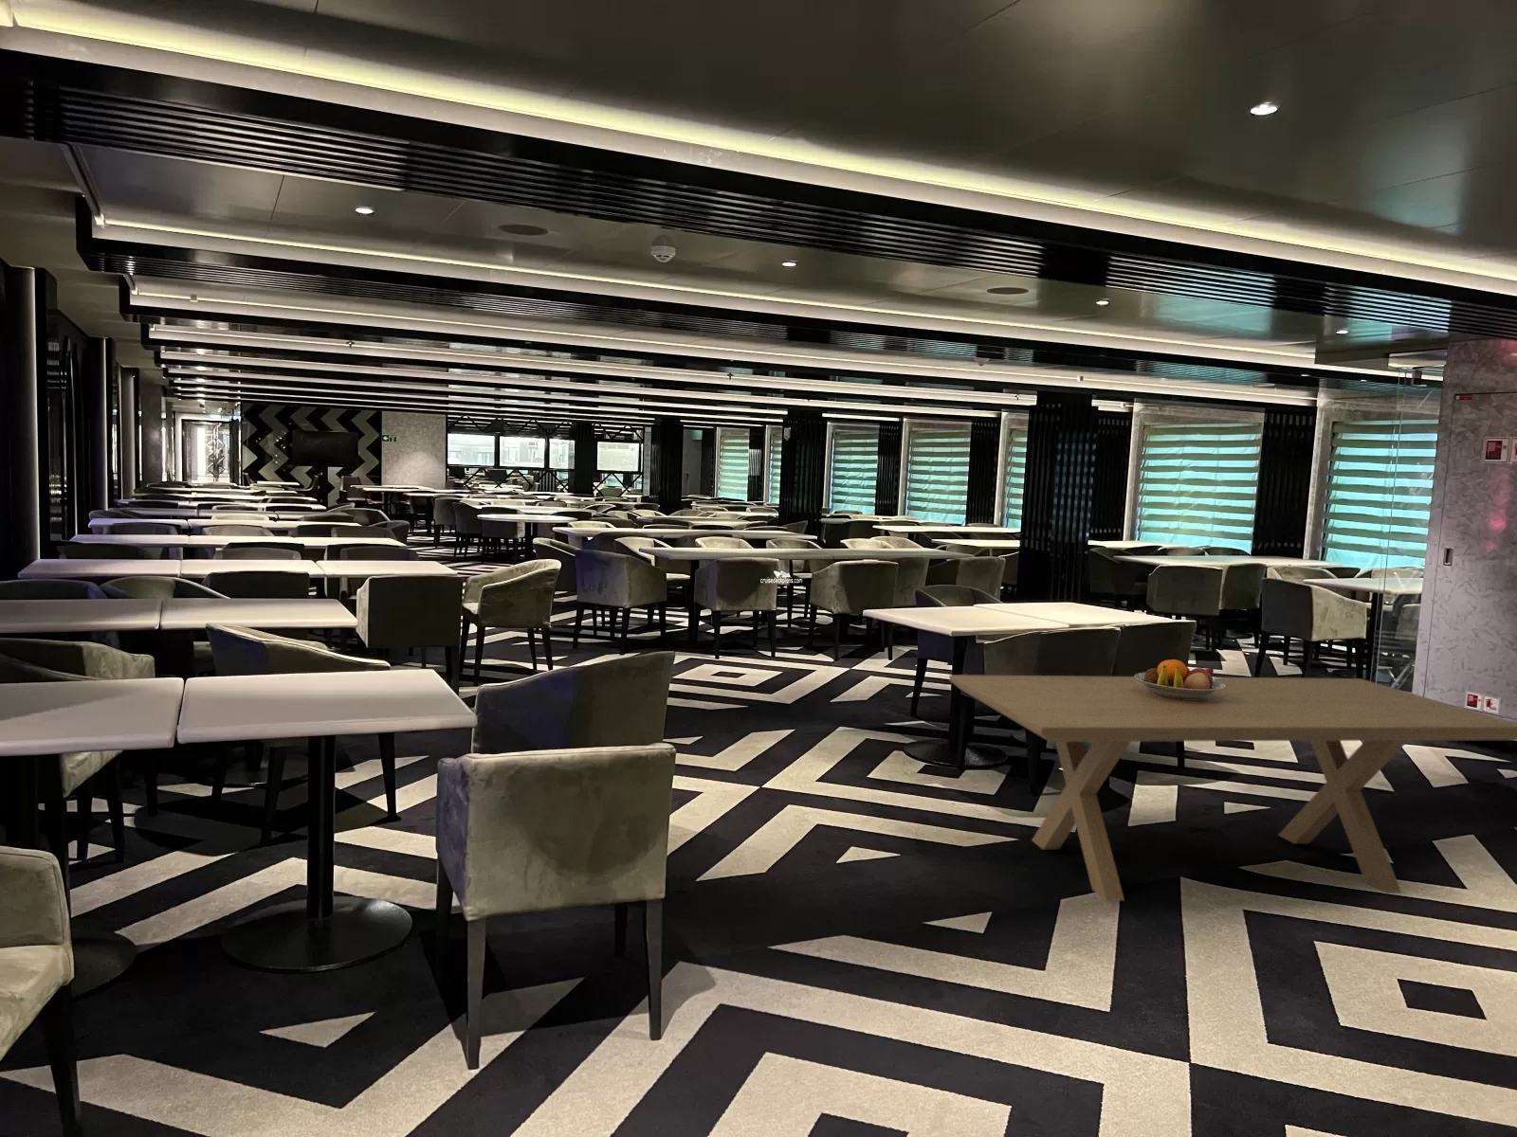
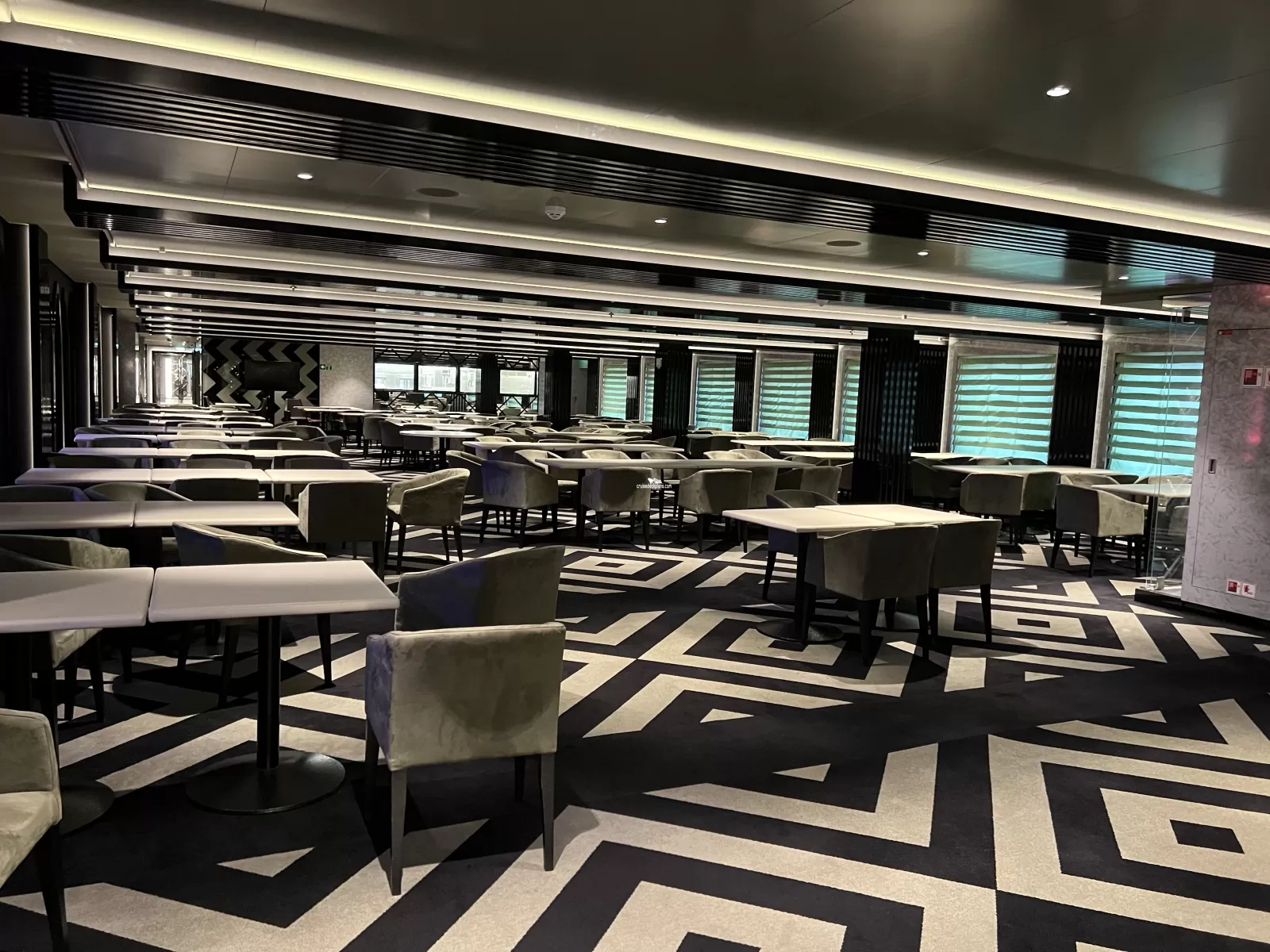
- dining table (1216, 740)
- fruit bowl (1179, 676)
